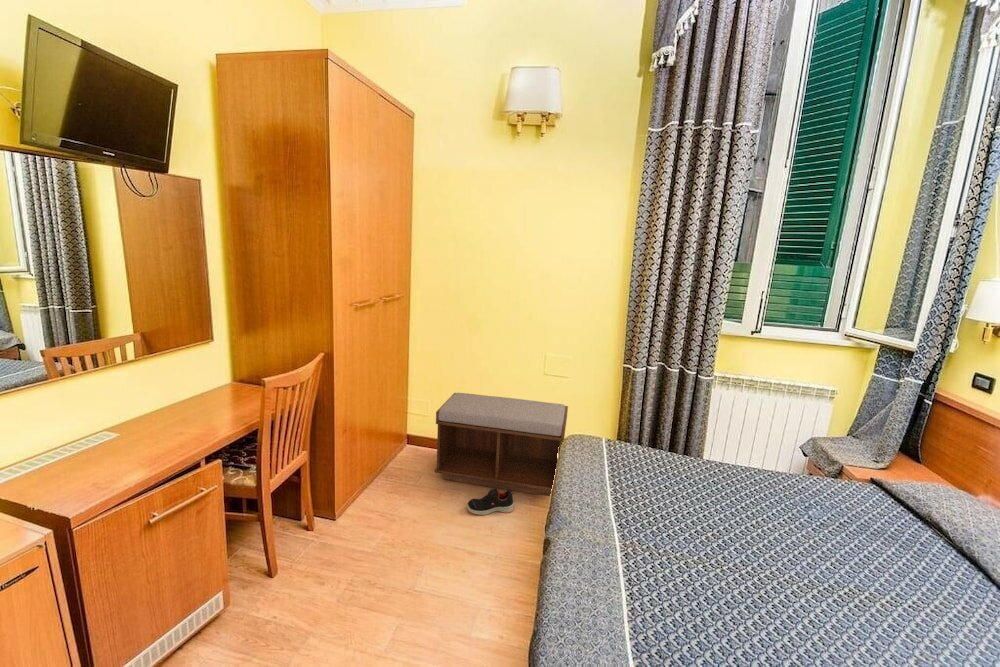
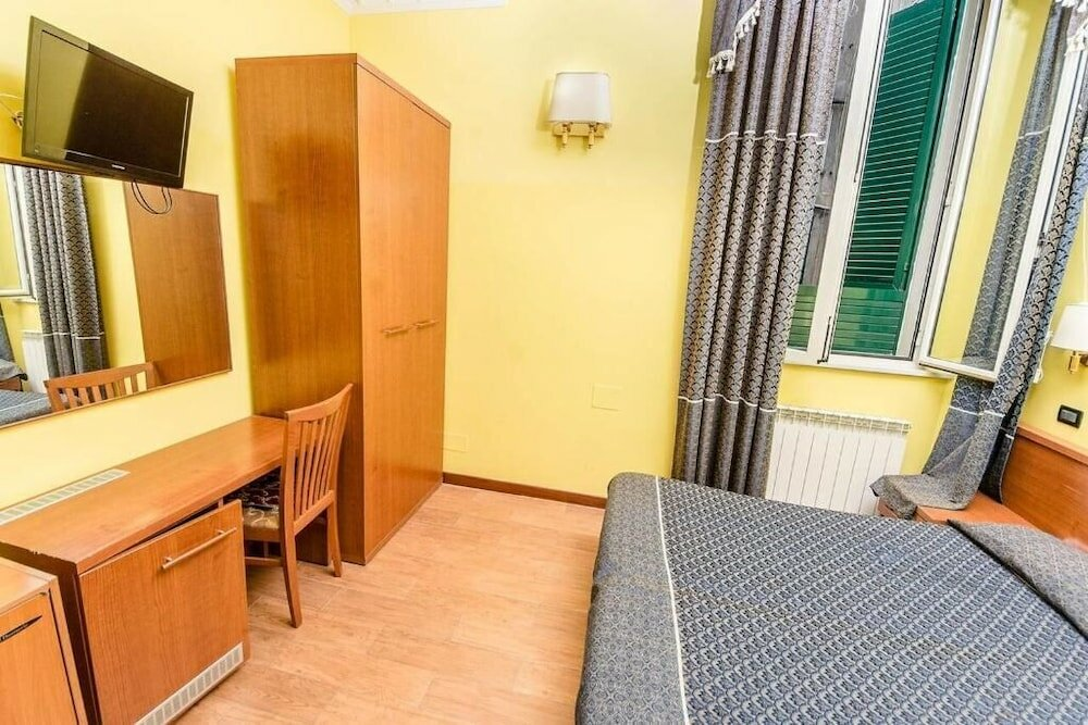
- bench (502, 440)
- shoe (491, 499)
